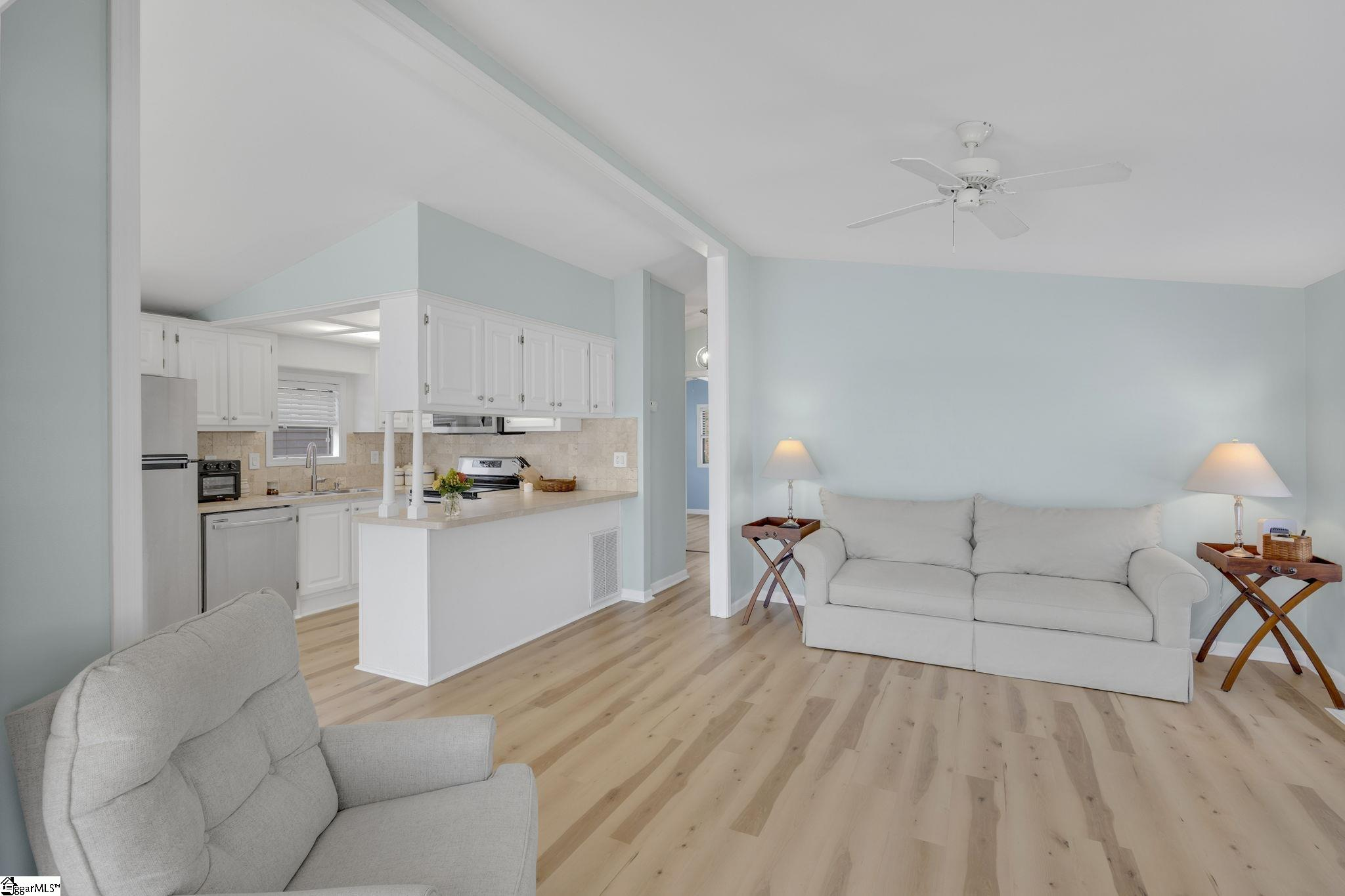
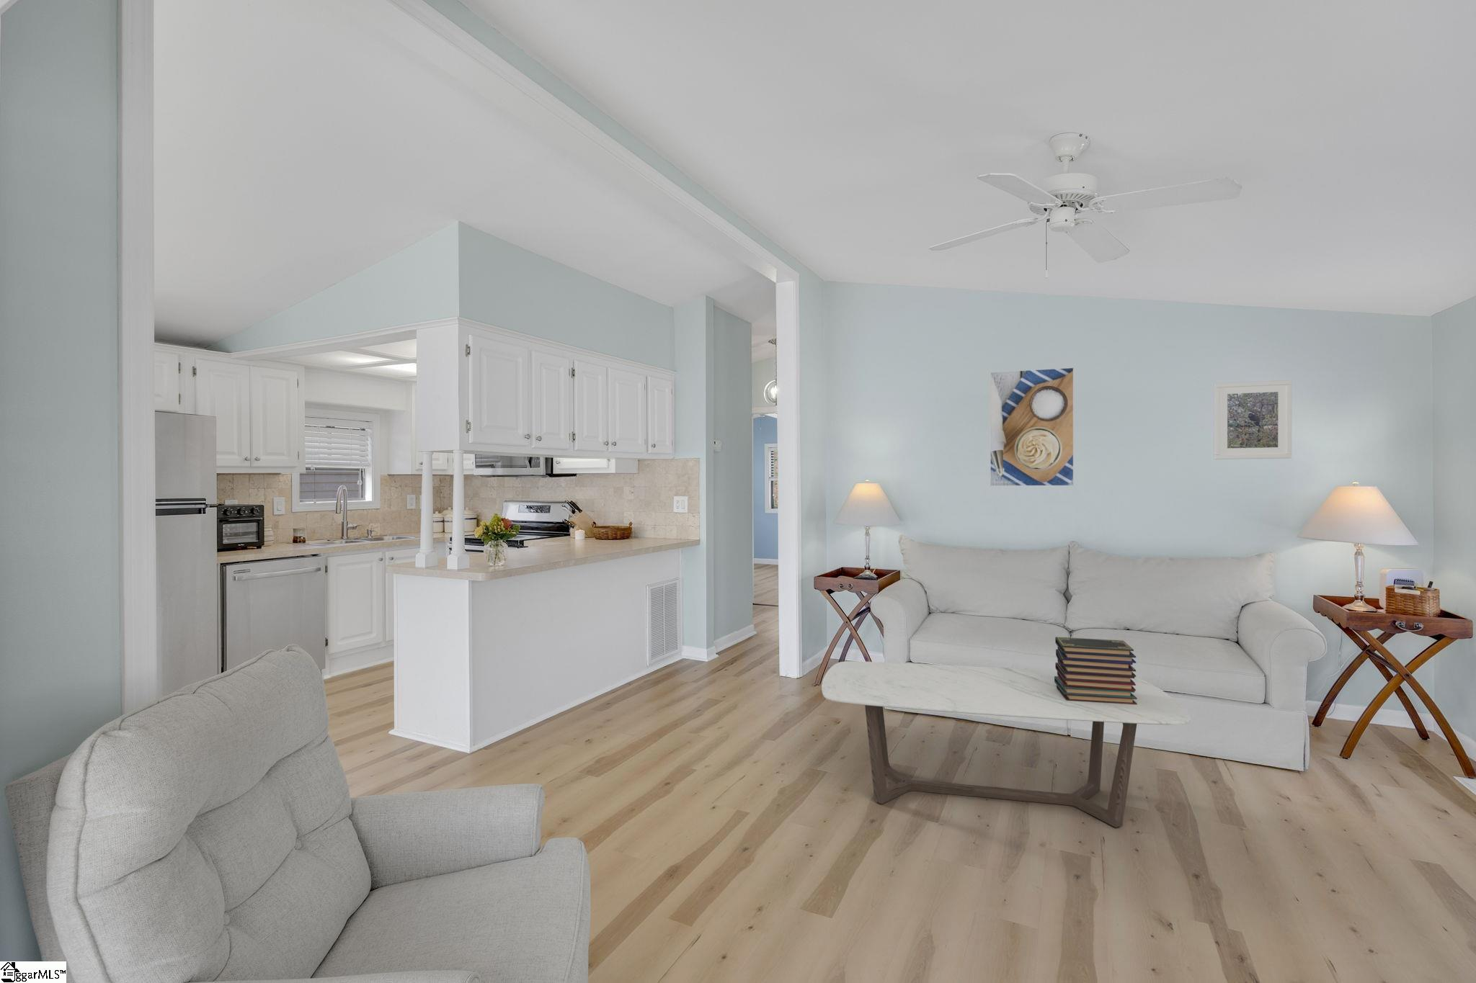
+ coffee table (989, 714)
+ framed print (1030, 428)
+ book stack (1093, 669)
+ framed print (1252, 420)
